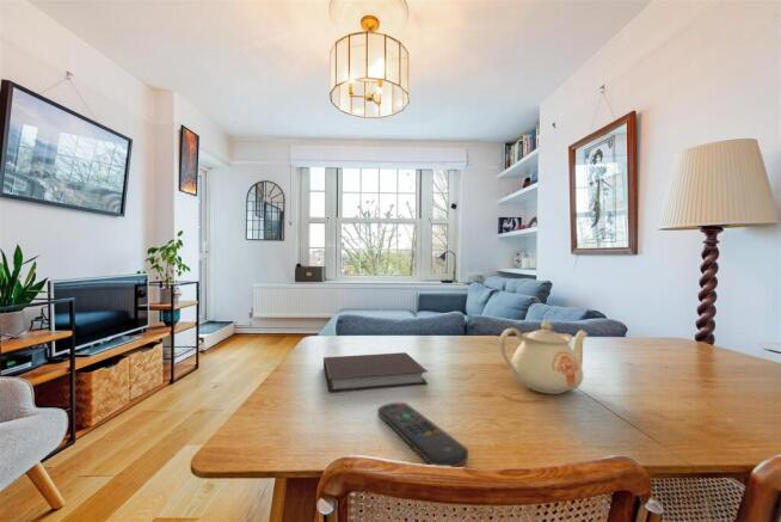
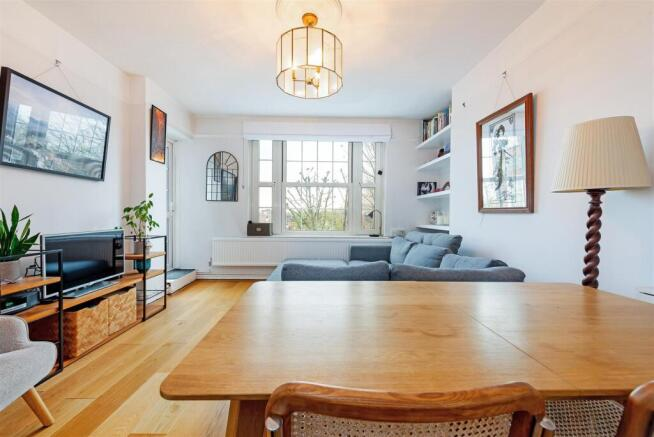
- teapot (545, 352)
- remote control (417, 429)
- notebook (371, 368)
